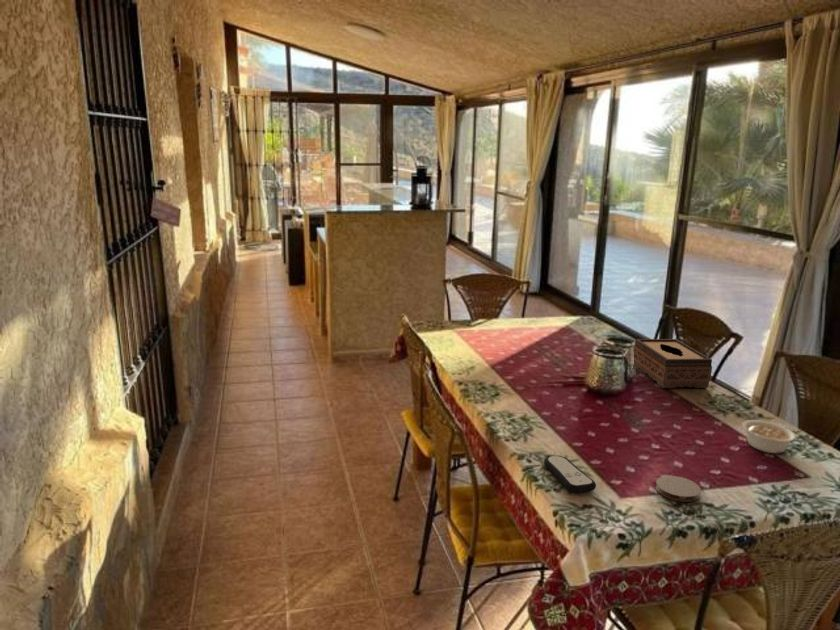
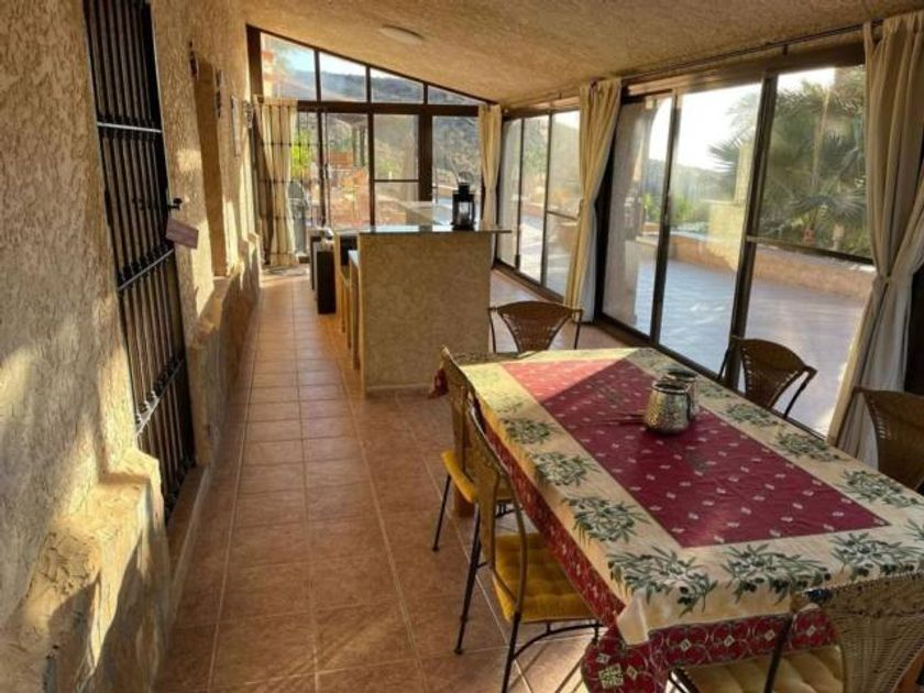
- tissue box (670, 362)
- remote control (567, 473)
- legume (769, 437)
- coaster (677, 488)
